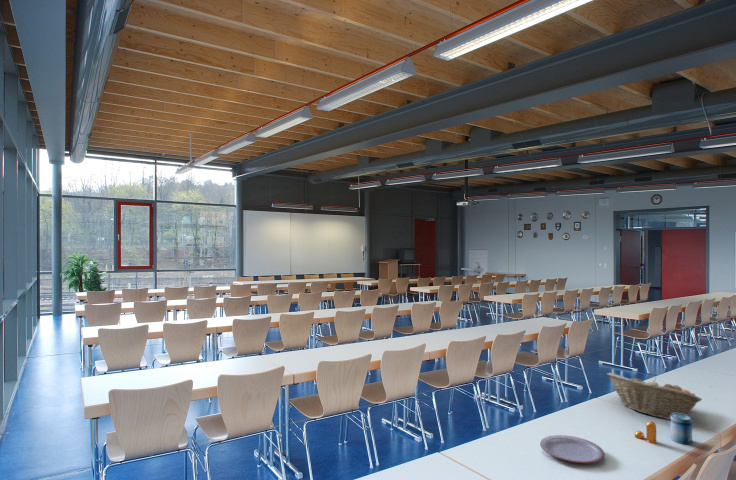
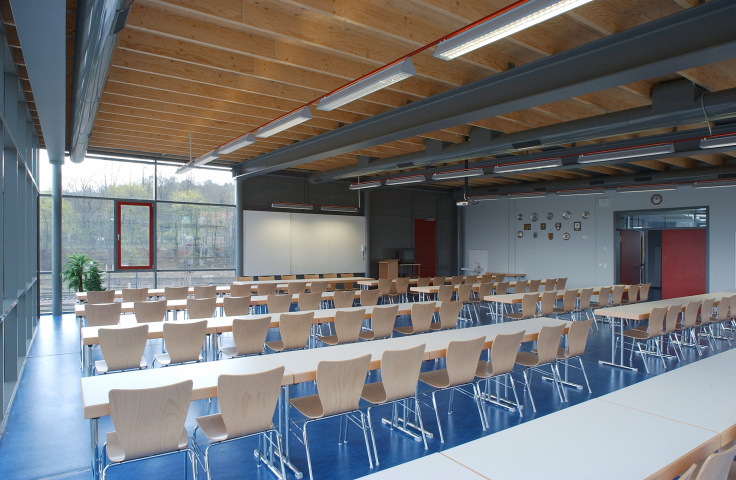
- pepper shaker (646, 429)
- beverage can (681, 428)
- fruit basket (651, 392)
- plate (571, 450)
